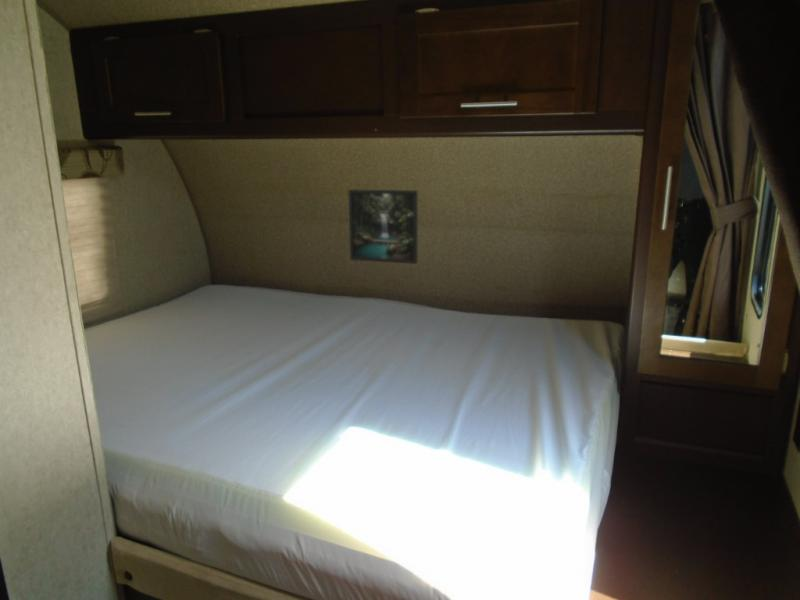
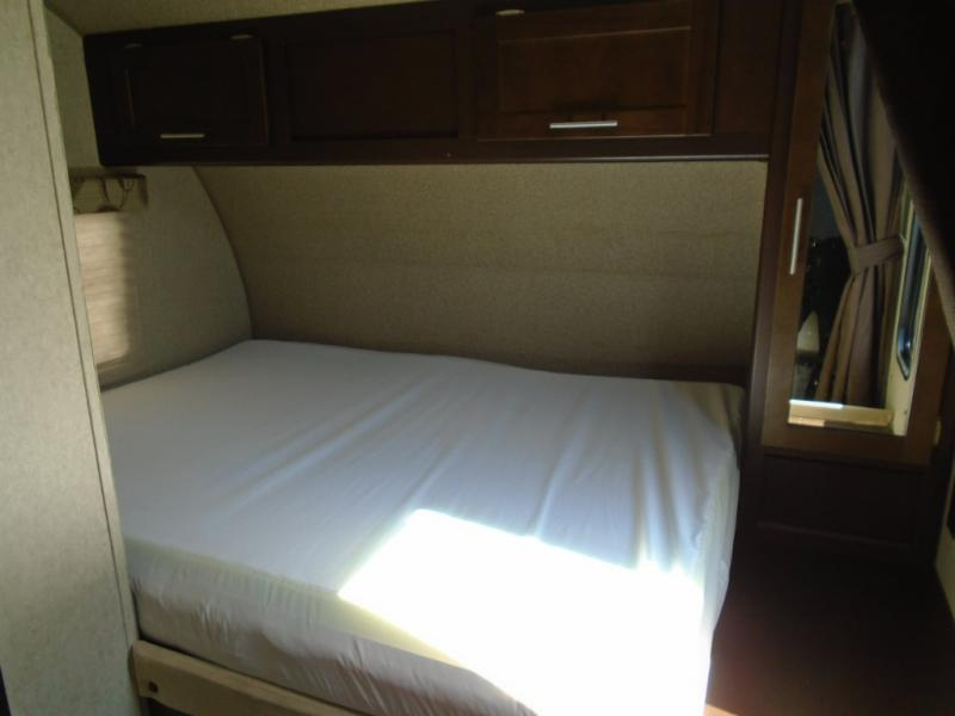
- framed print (382, 226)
